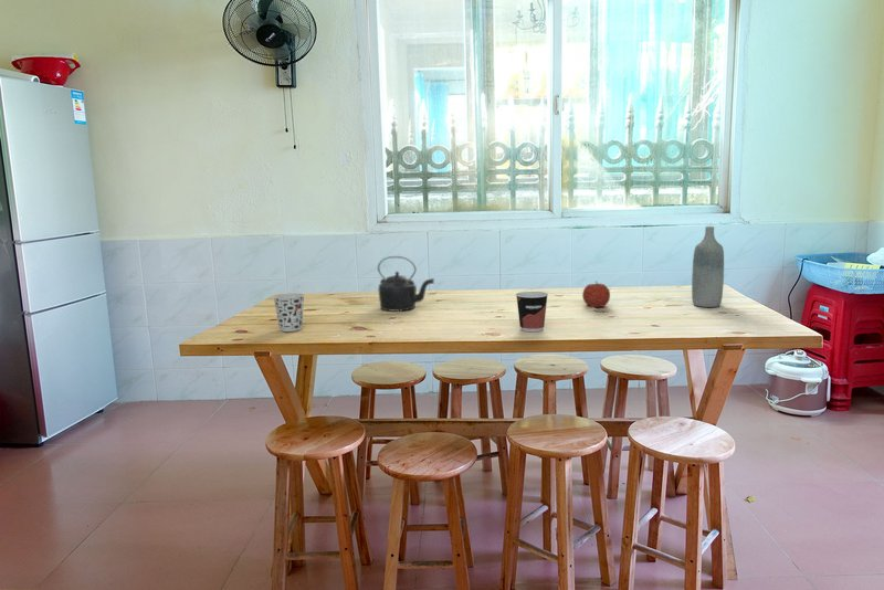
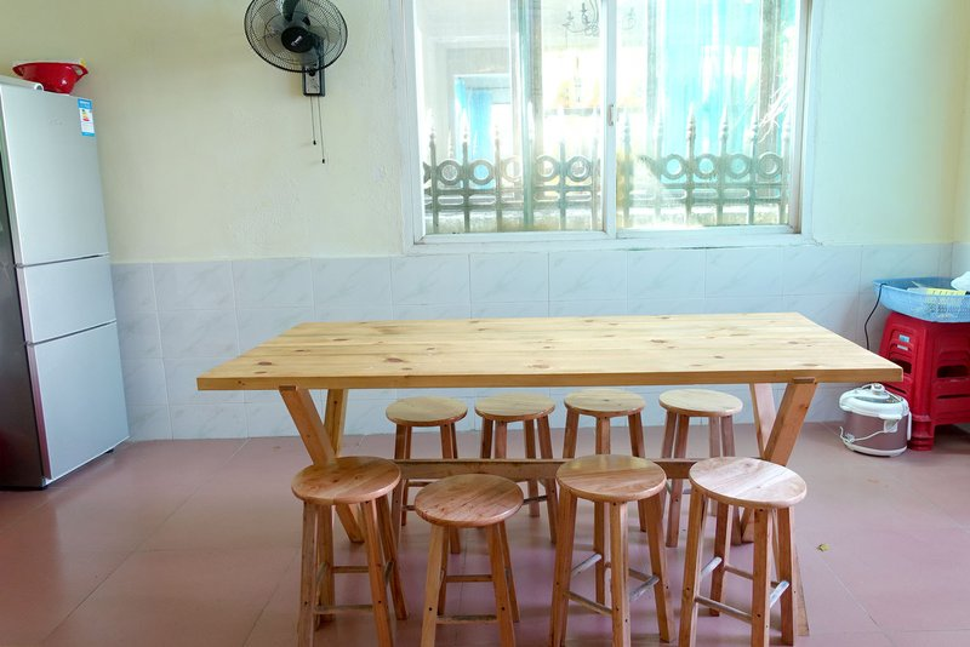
- cup (290, 312)
- bottle (707, 266)
- fruit (596, 293)
- kettle (406, 282)
- cup (532, 312)
